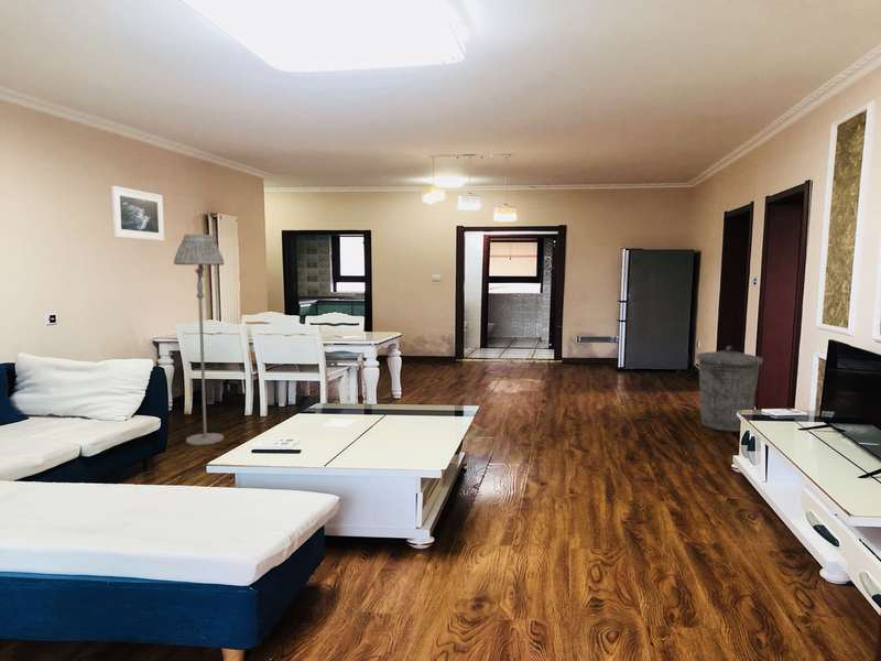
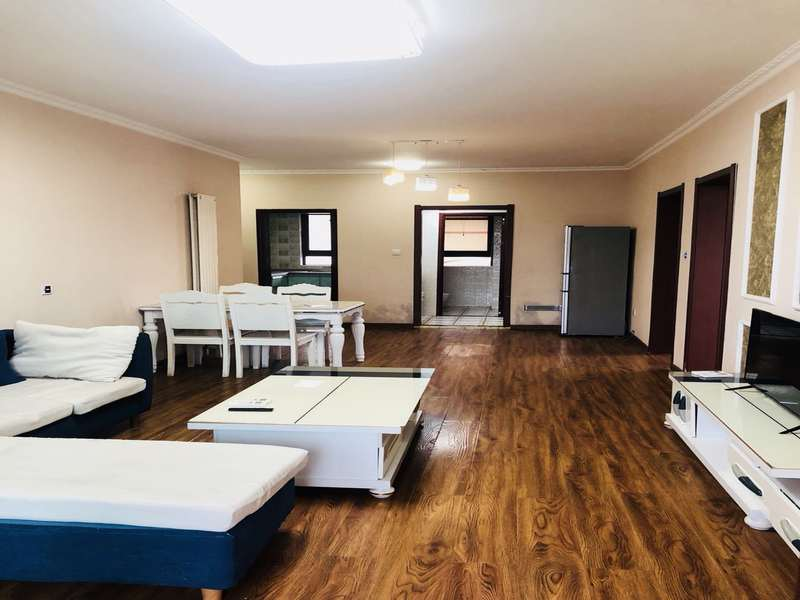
- floor lamp (202, 338)
- trash can (727, 386)
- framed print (139, 215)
